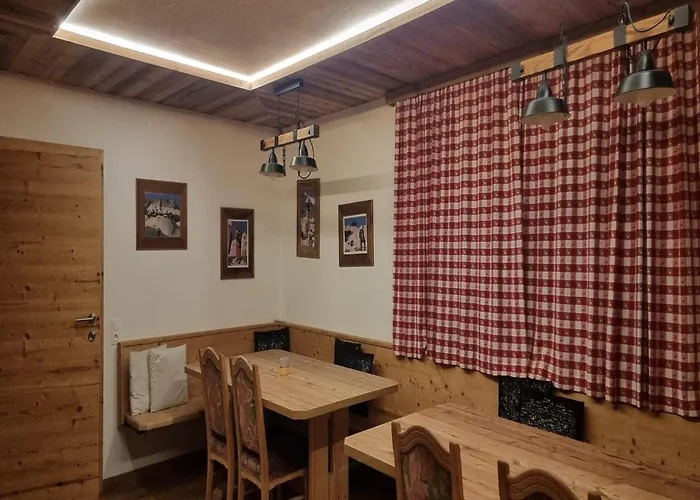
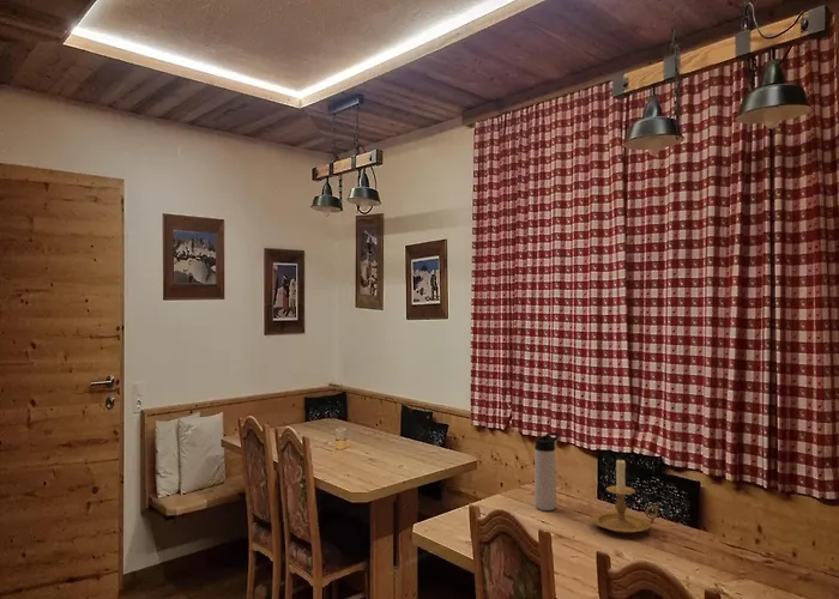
+ thermos bottle (548, 470)
+ candle holder (621, 492)
